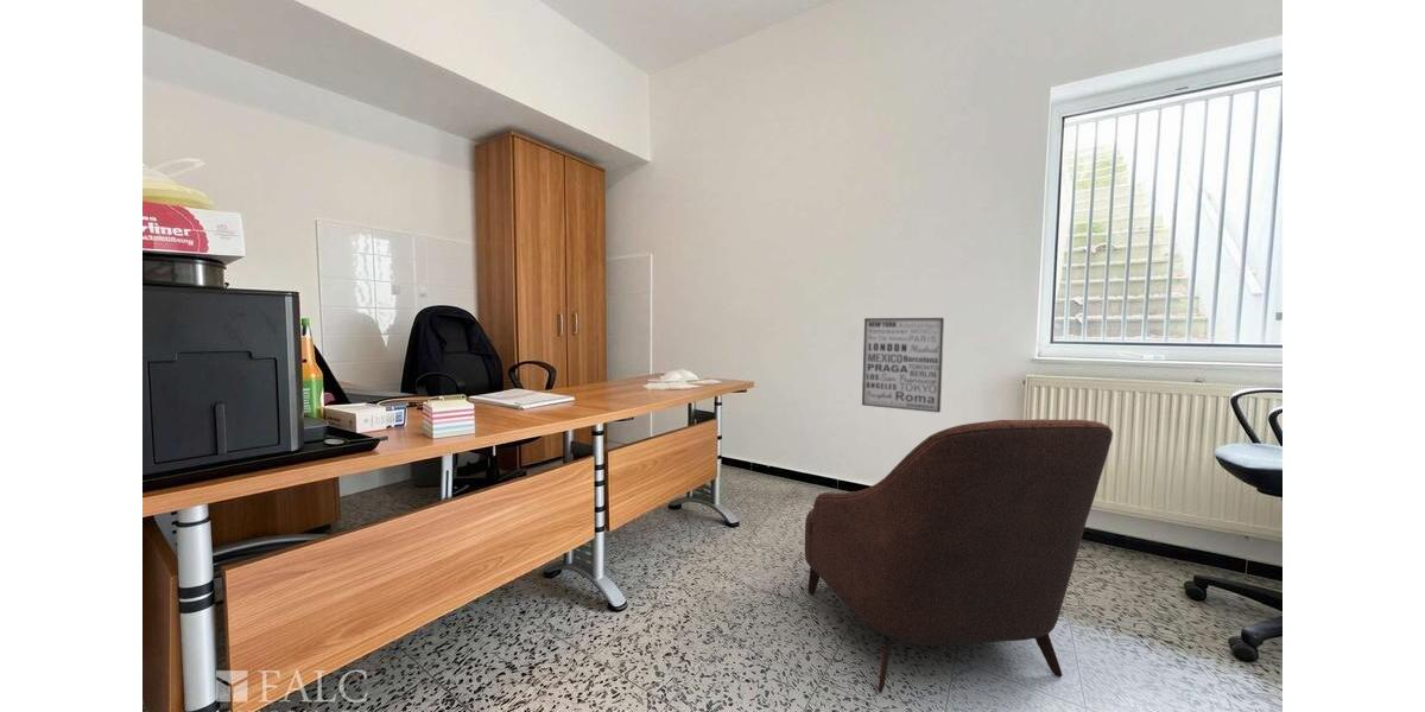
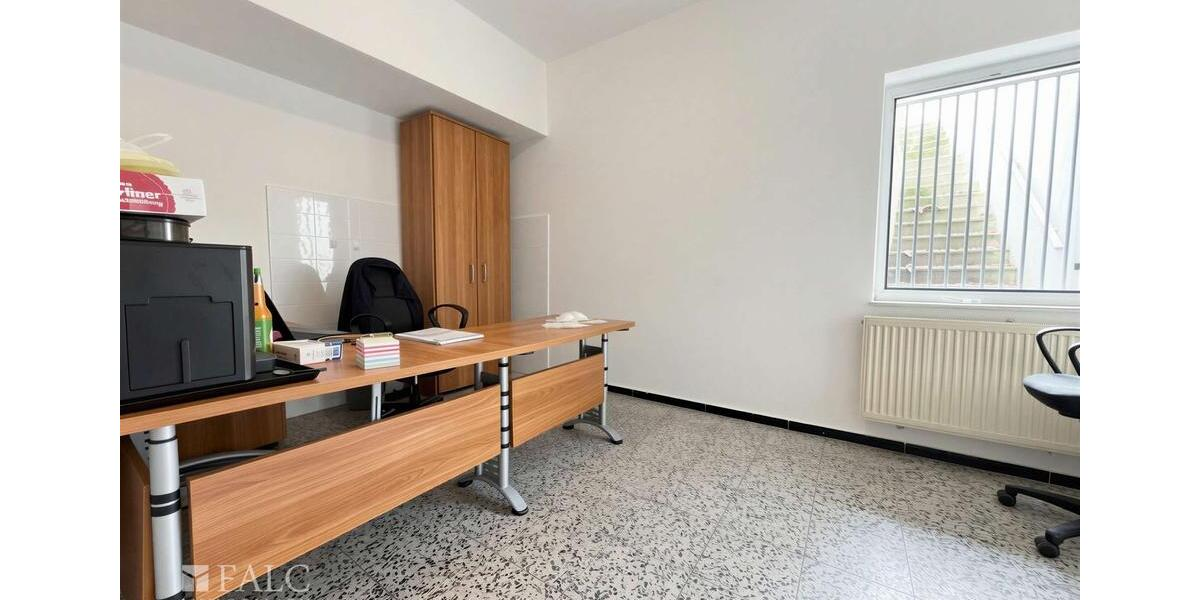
- wall art (900, 363)
- armchair (939, 522)
